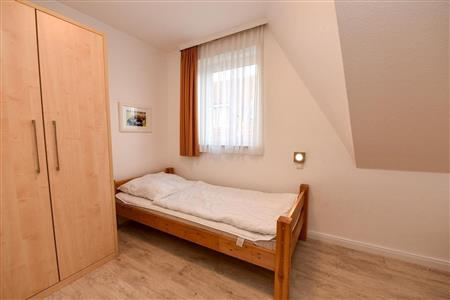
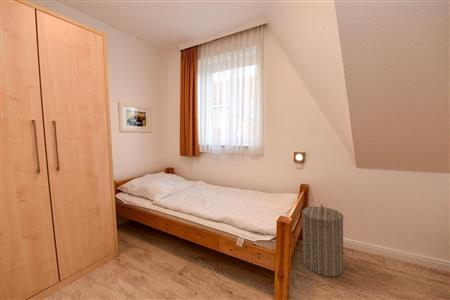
+ laundry hamper (322, 234)
